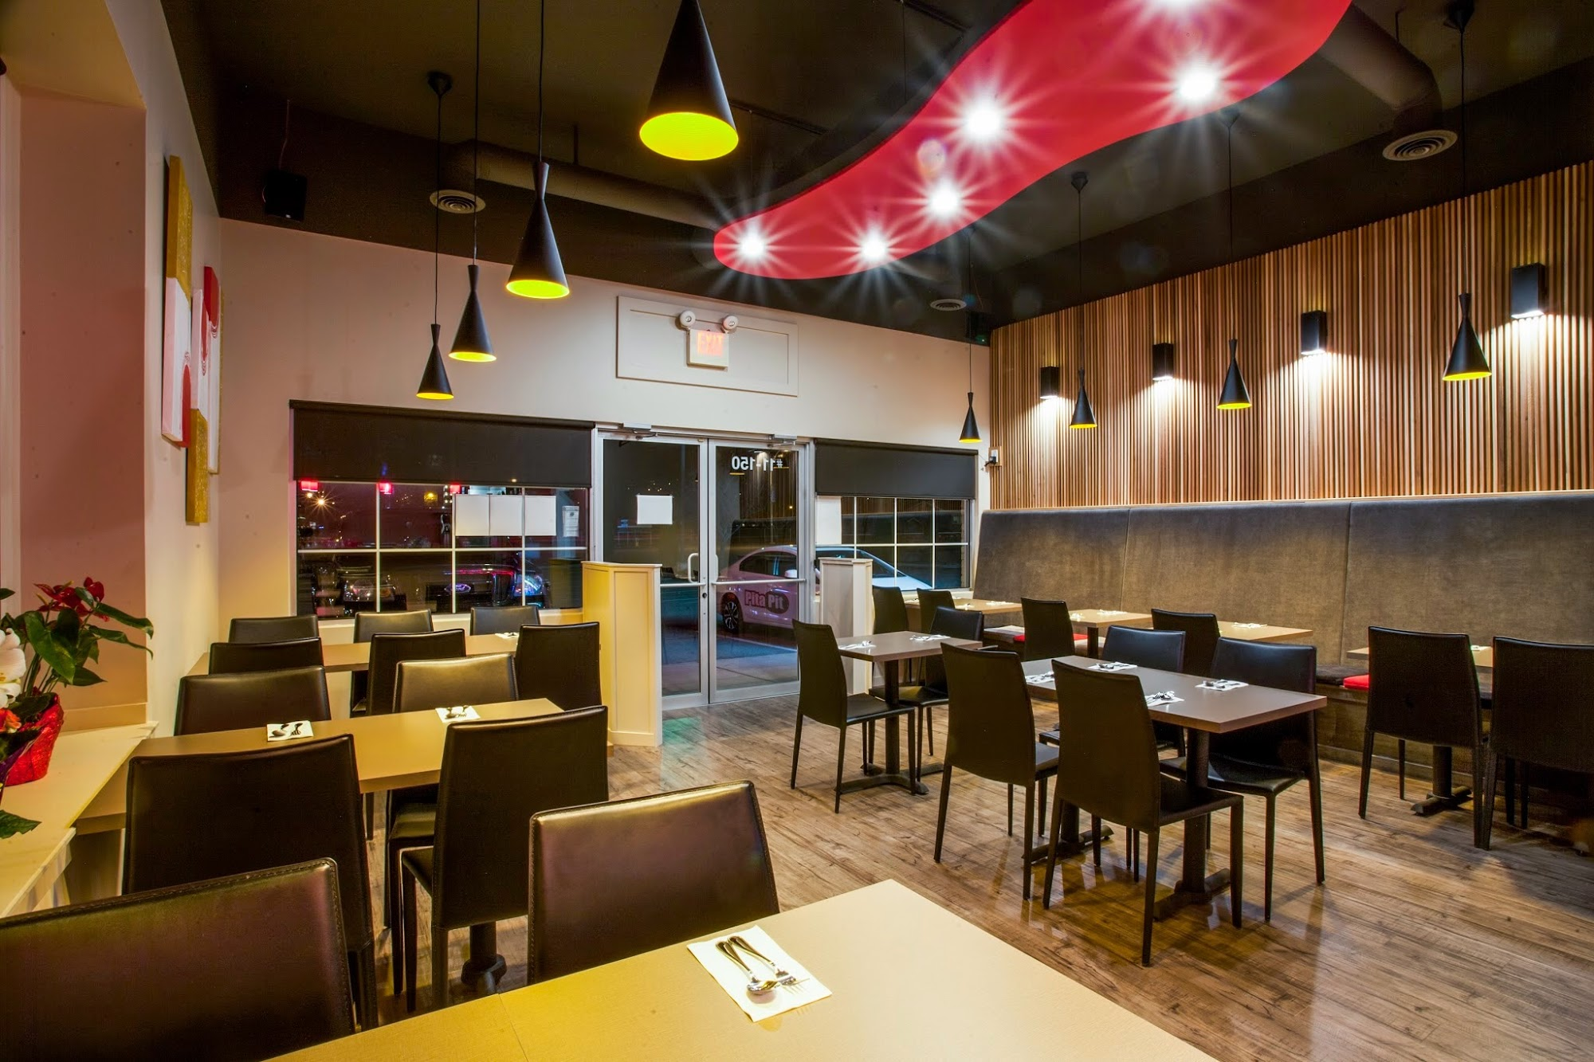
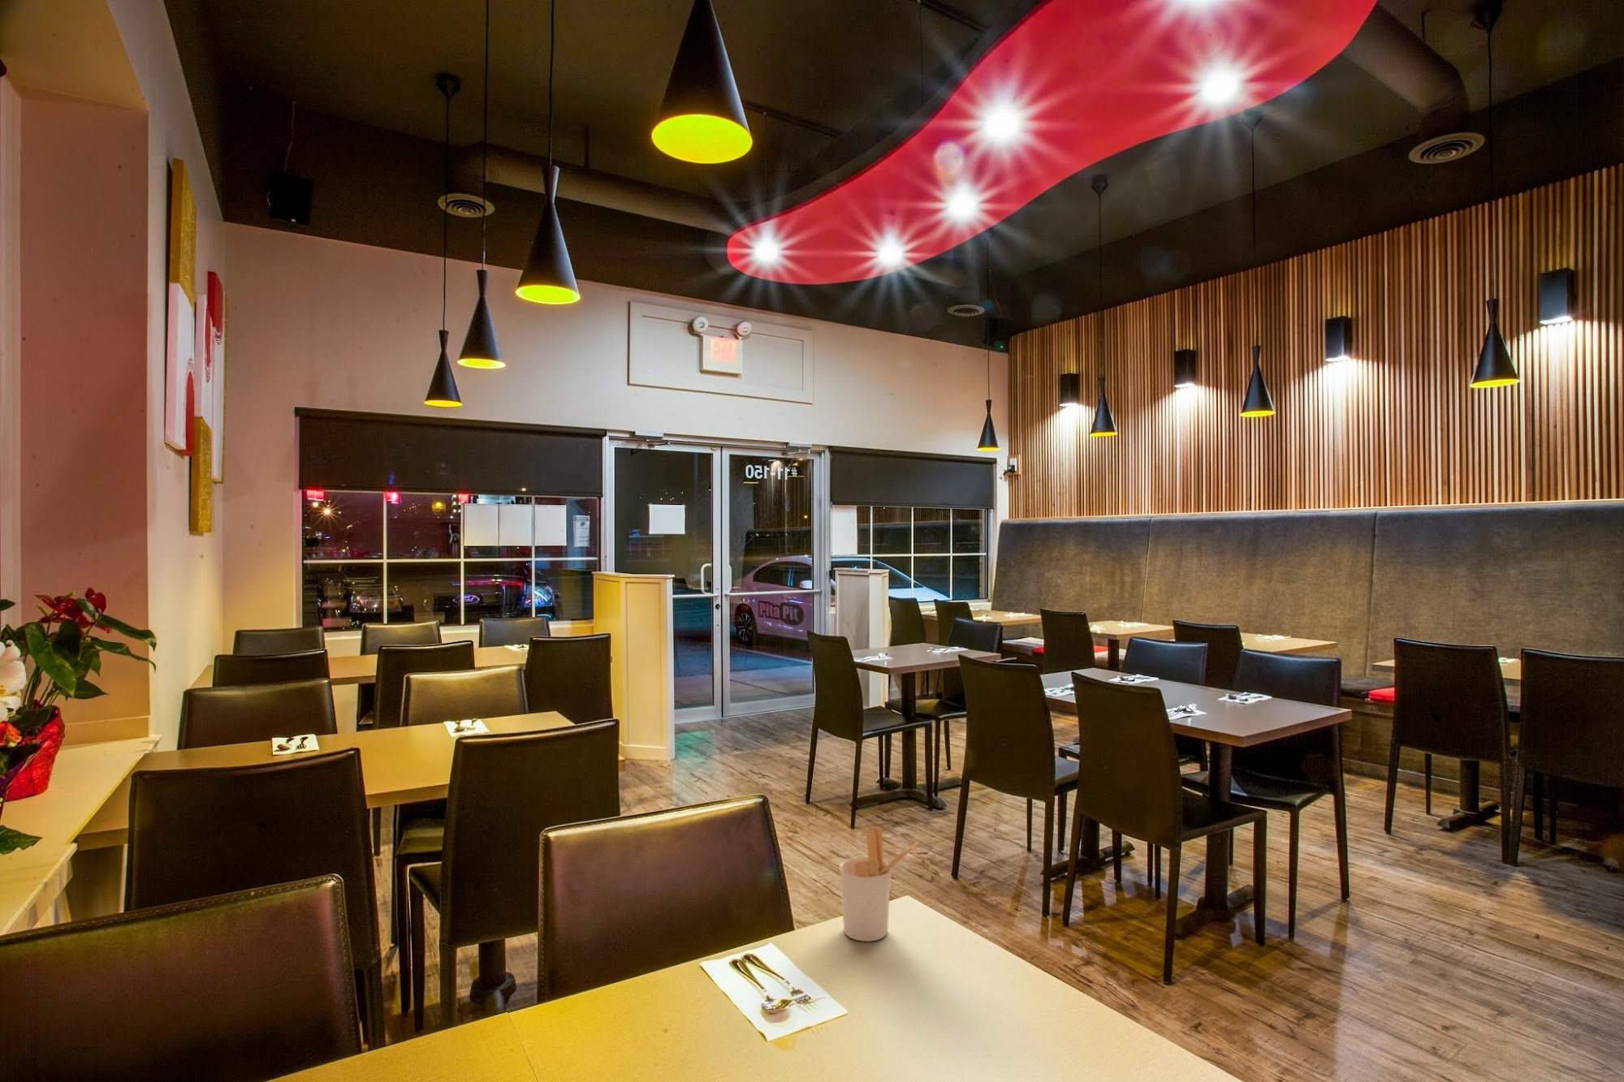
+ utensil holder (879, 885)
